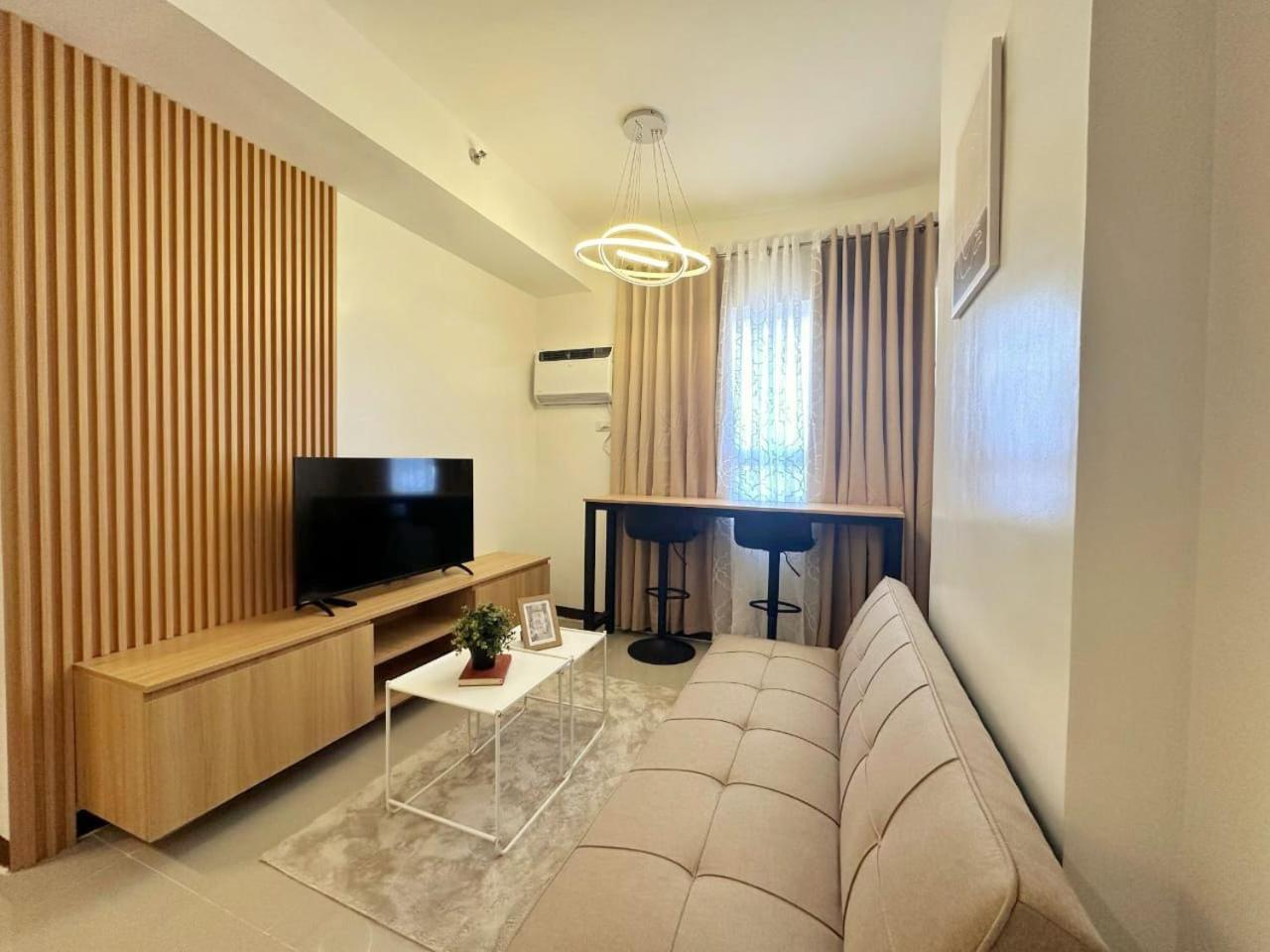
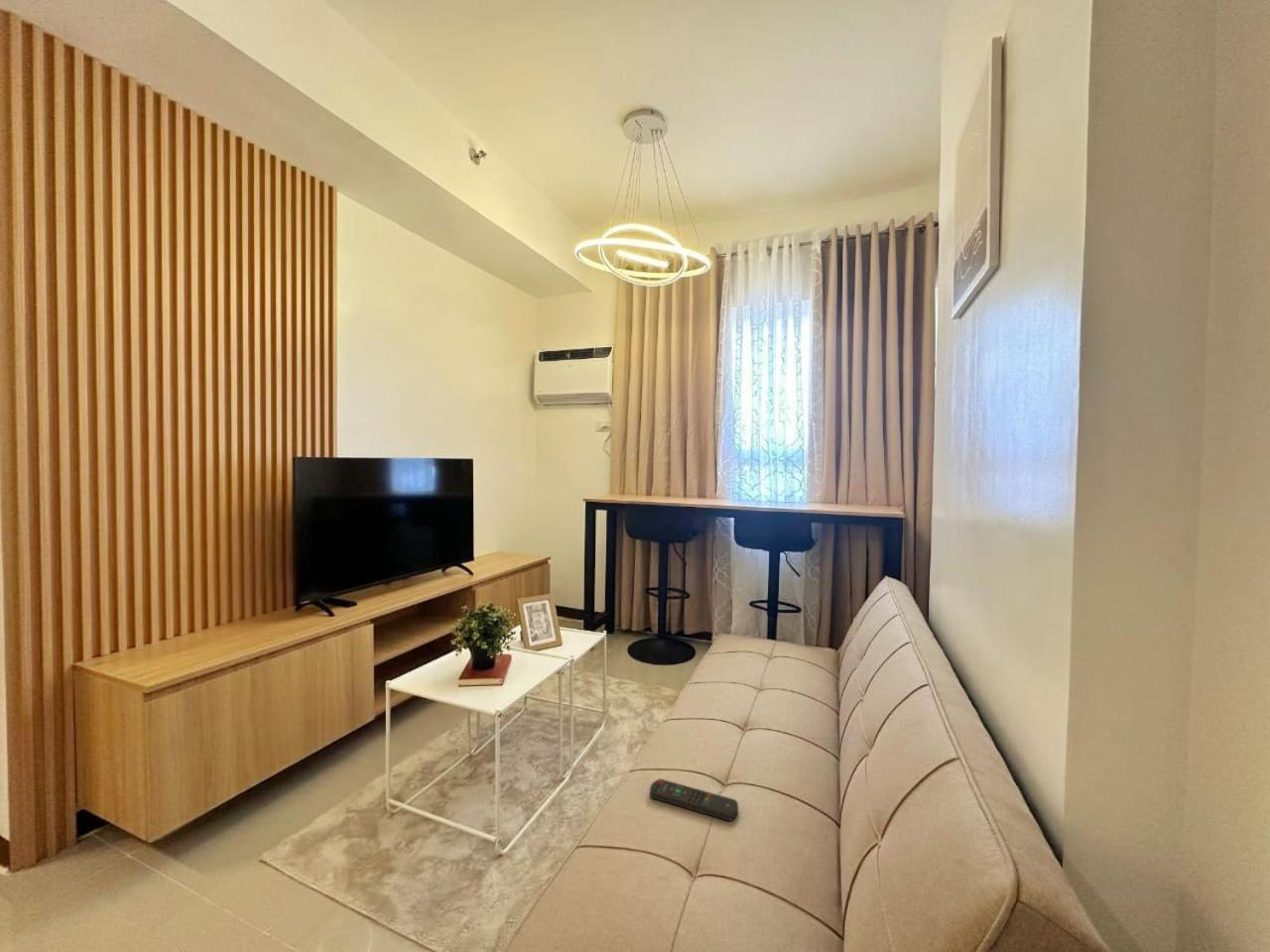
+ remote control (693, 798)
